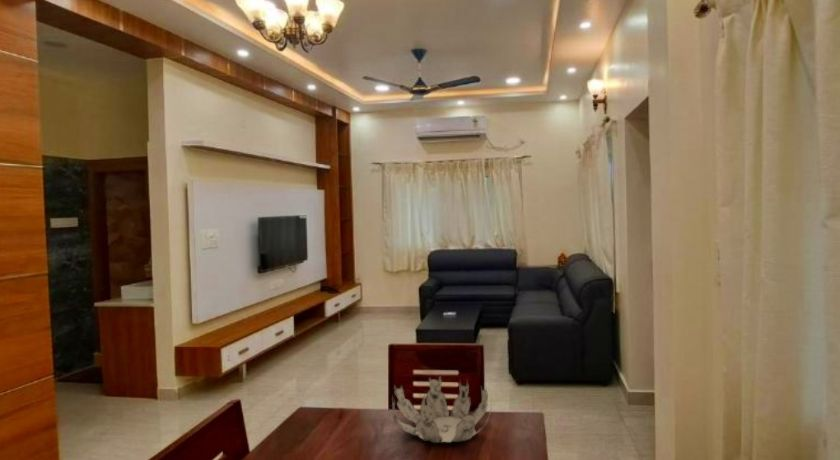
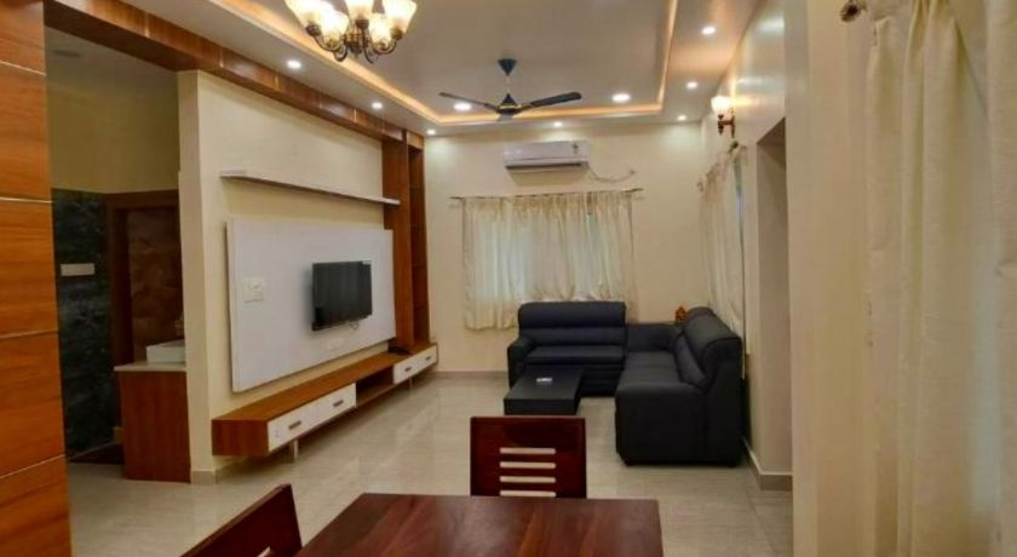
- decorative bowl (440, 404)
